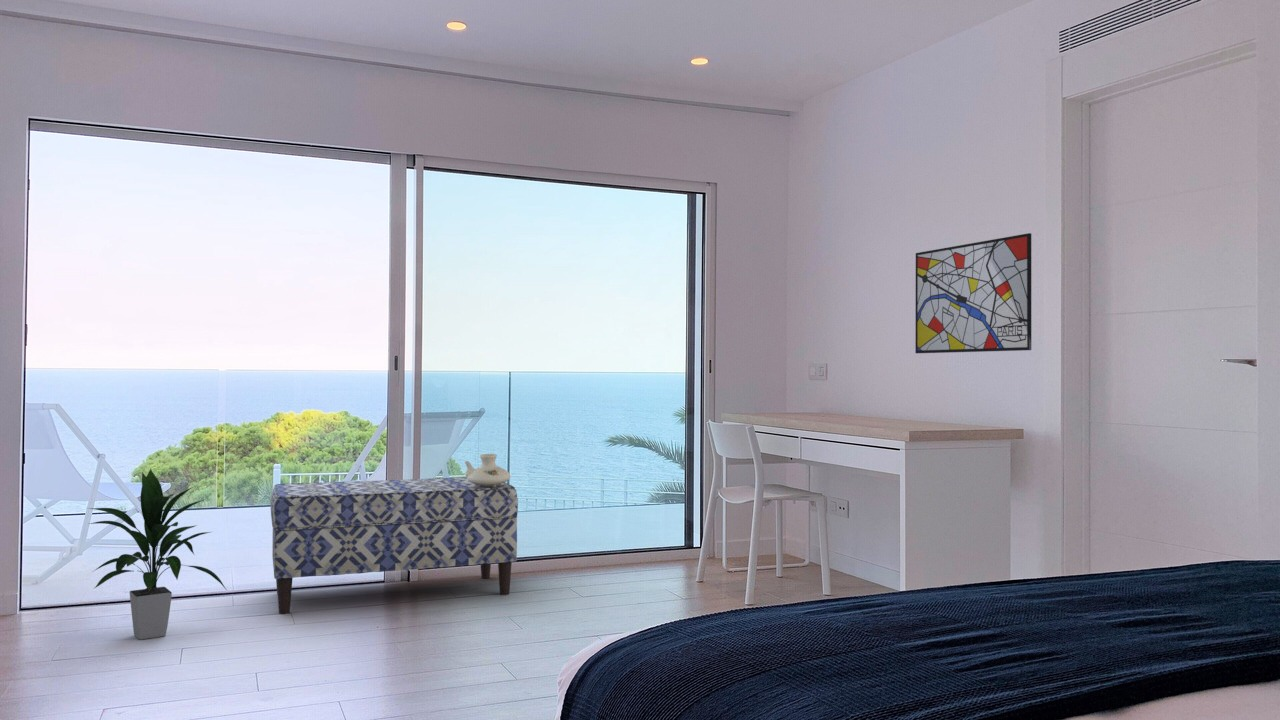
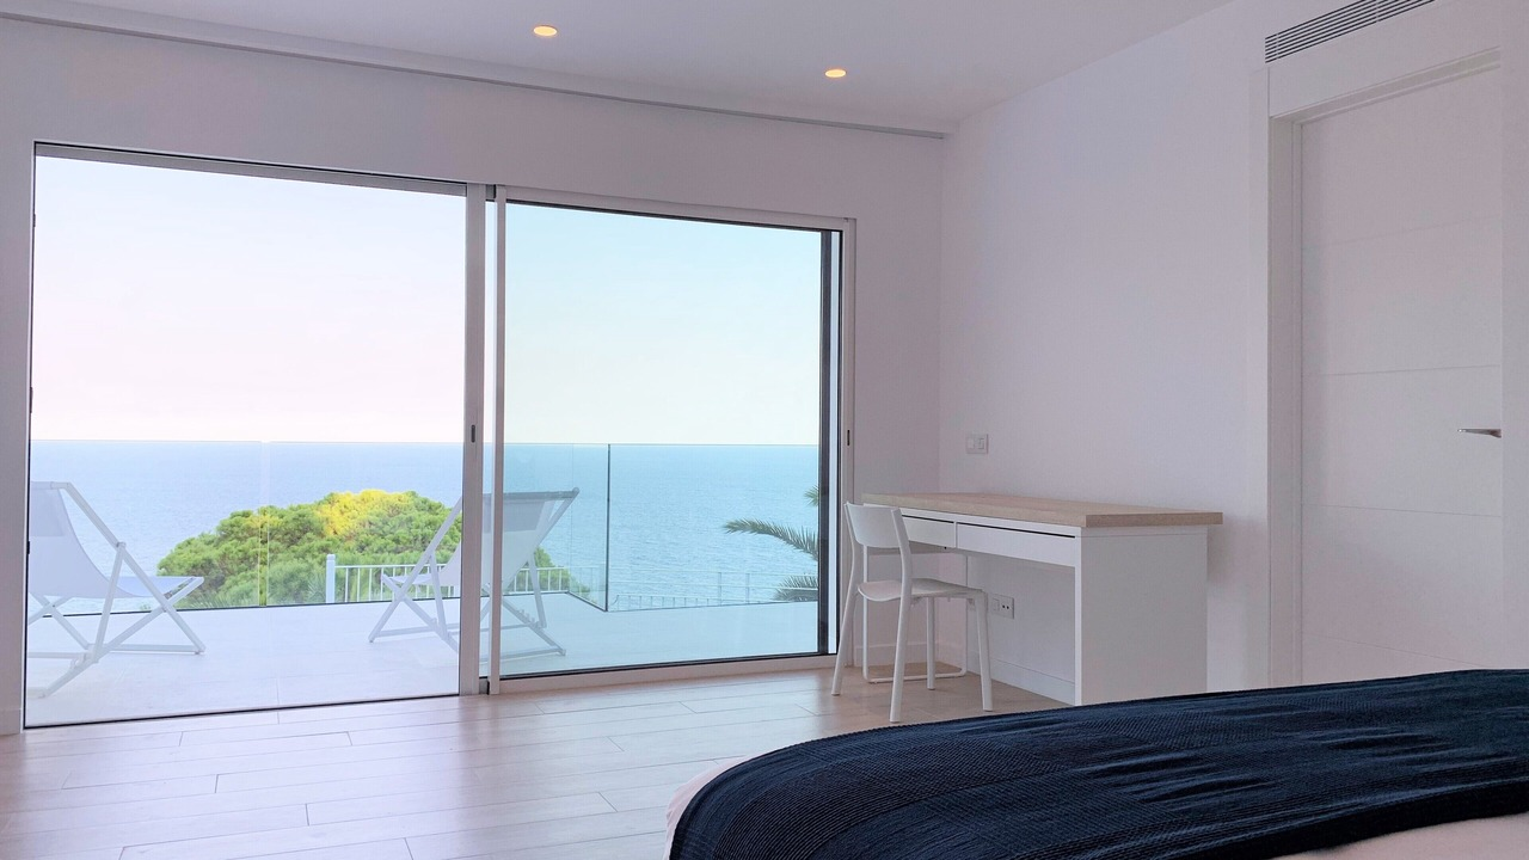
- pitcher (487, 470)
- bench (393, 539)
- indoor plant (156, 552)
- wall art (969, 297)
